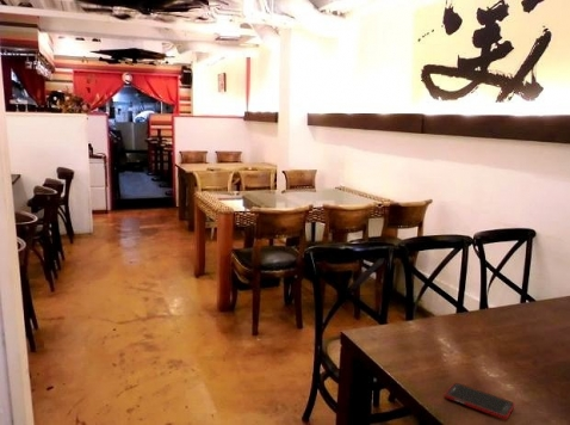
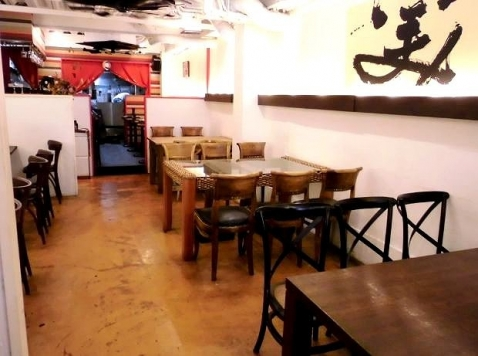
- cell phone (478, 400)
